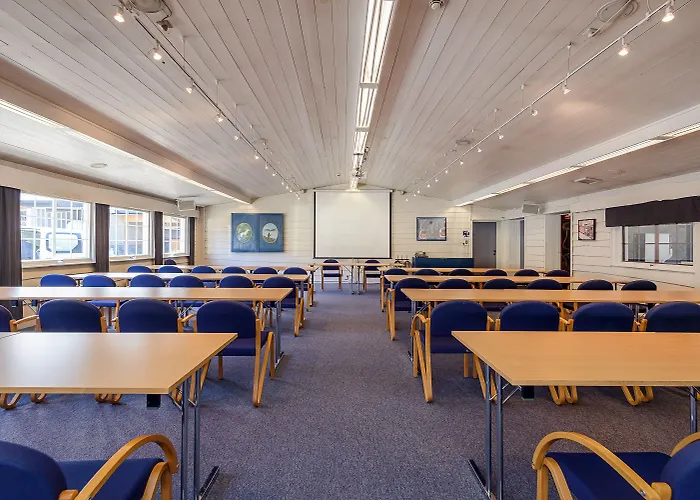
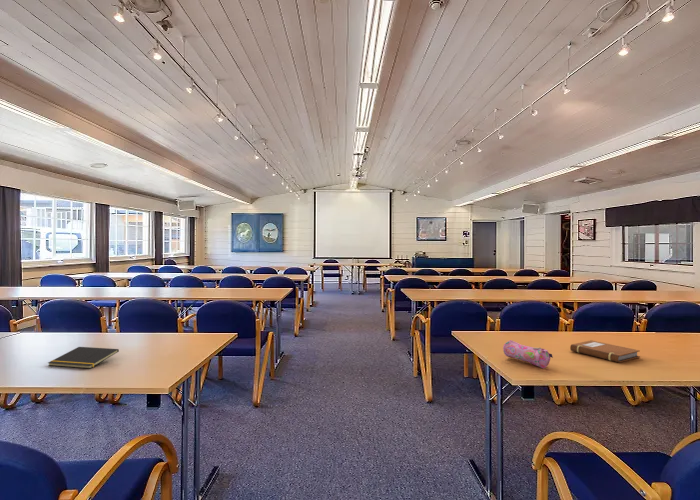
+ notebook (602, 350)
+ notepad (84, 357)
+ pencil case (526, 353)
